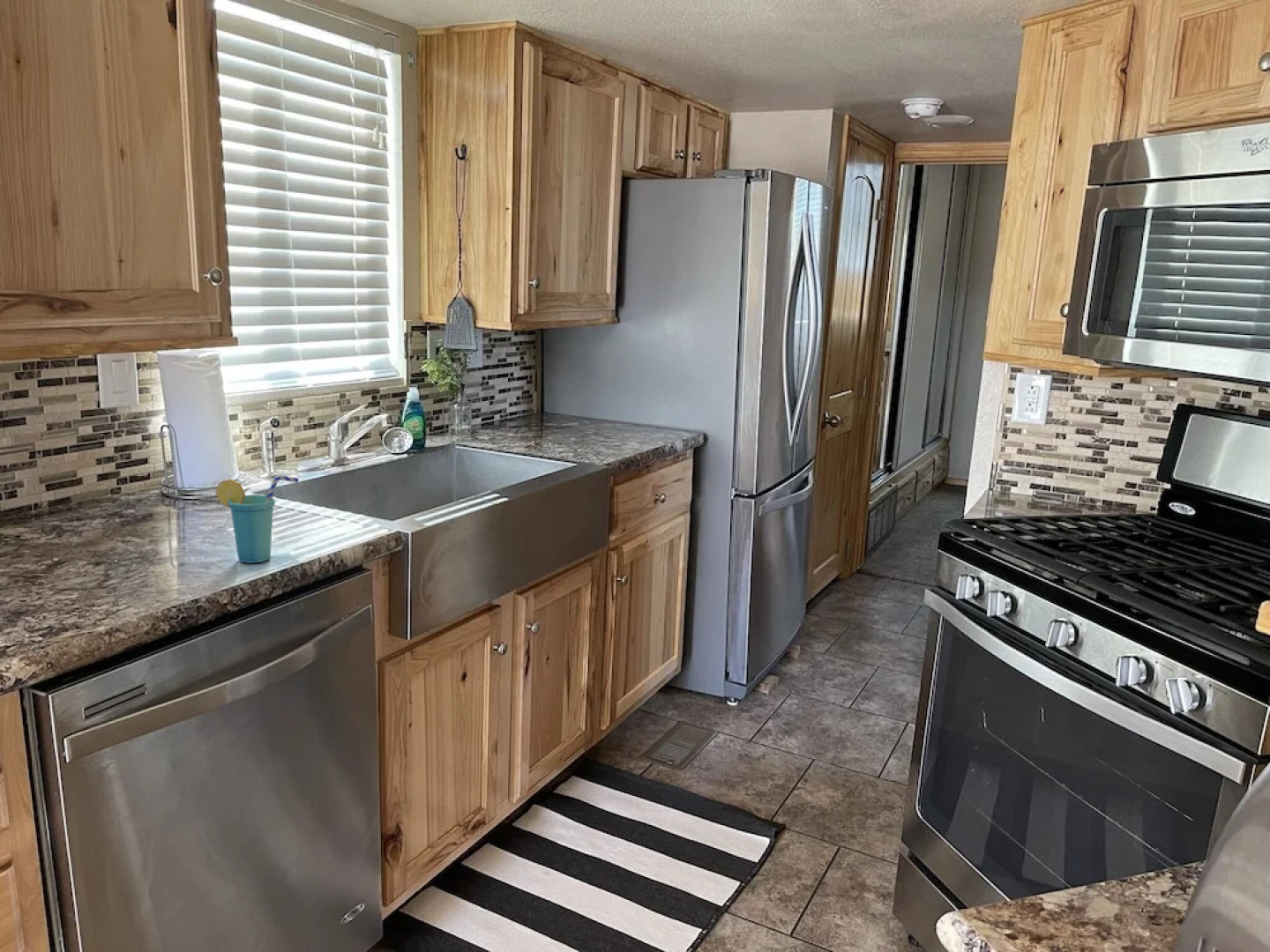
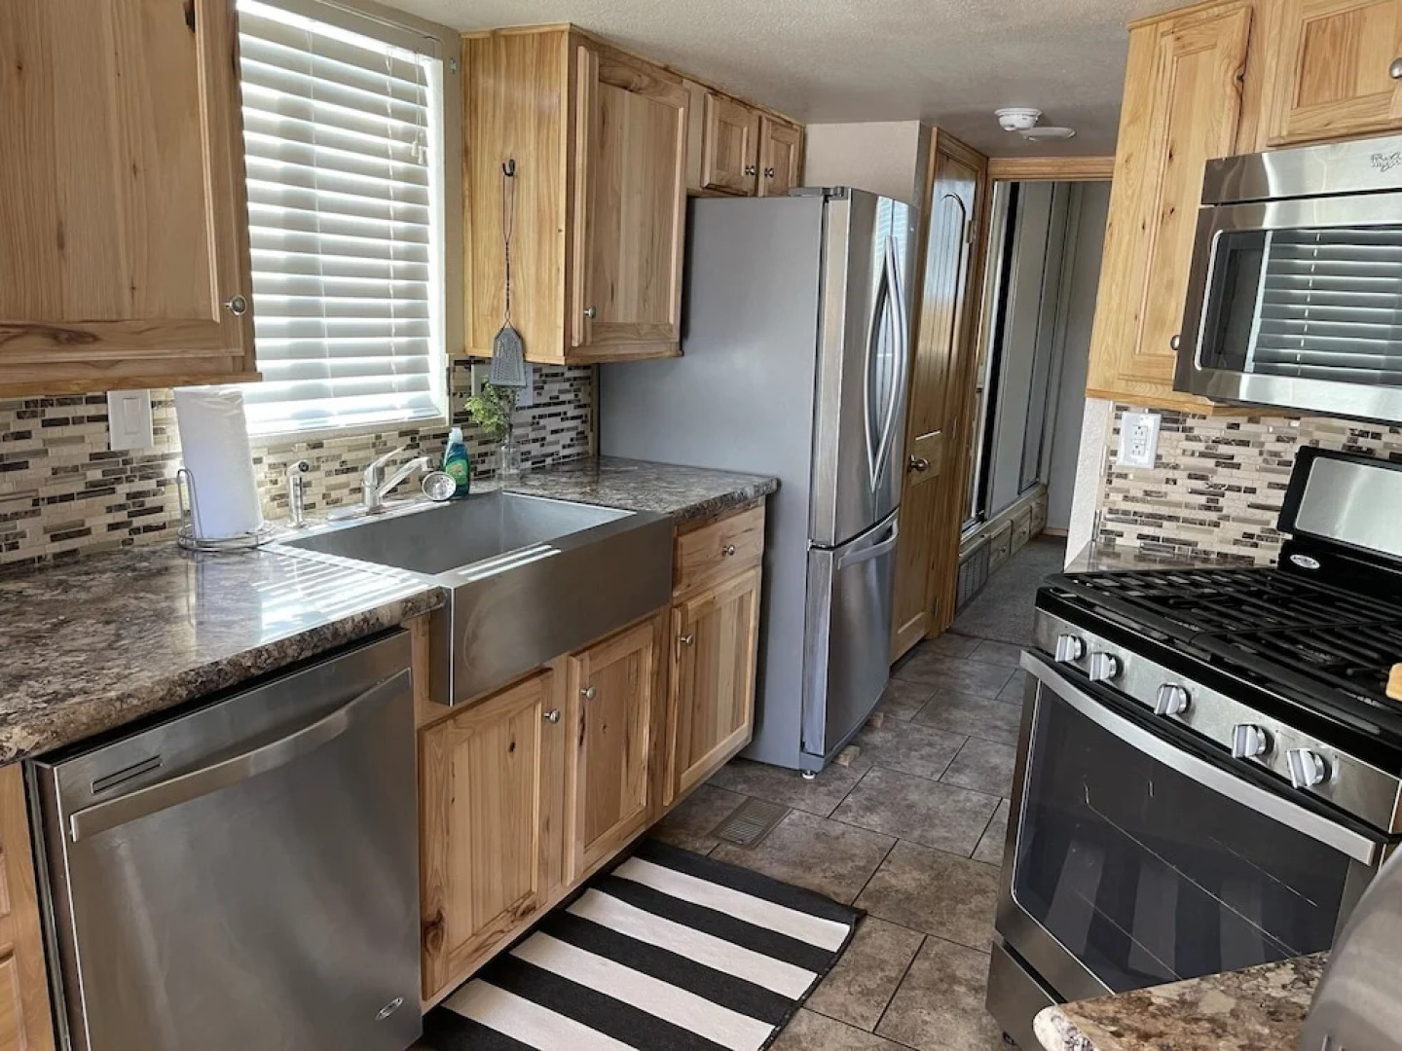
- cup (258, 517)
